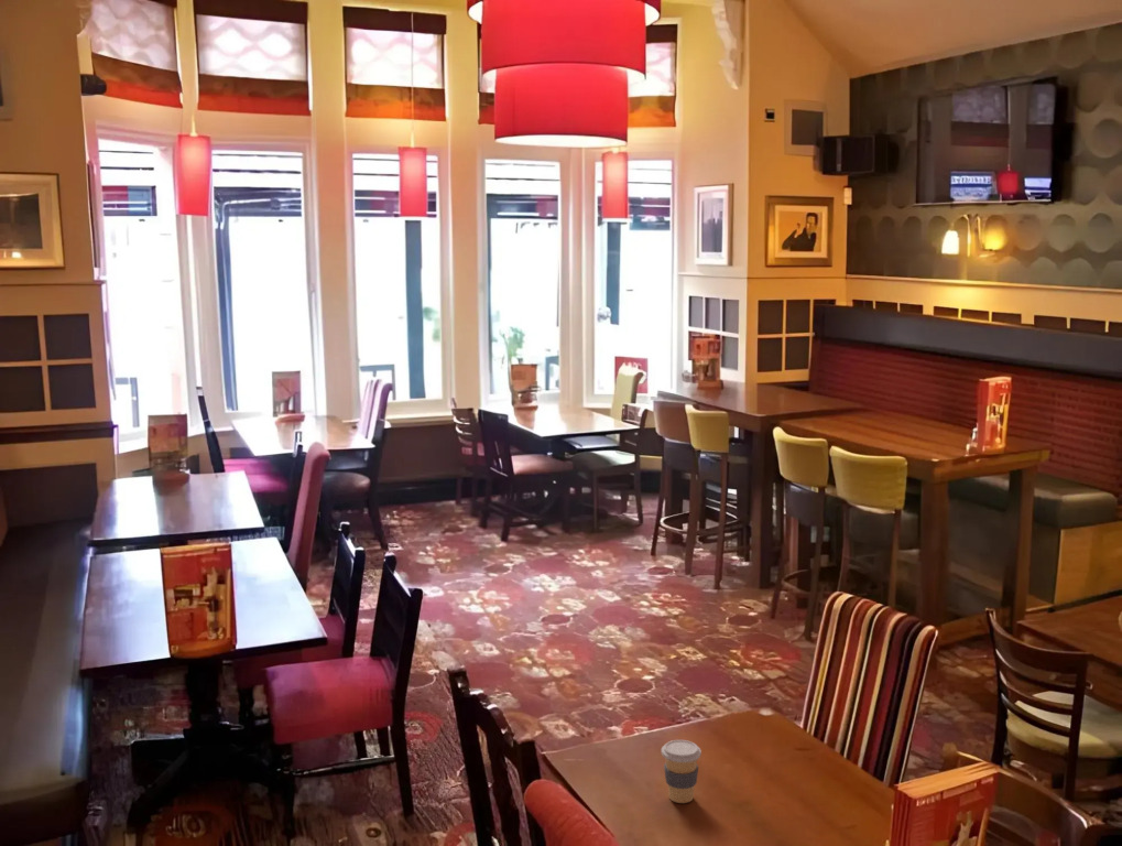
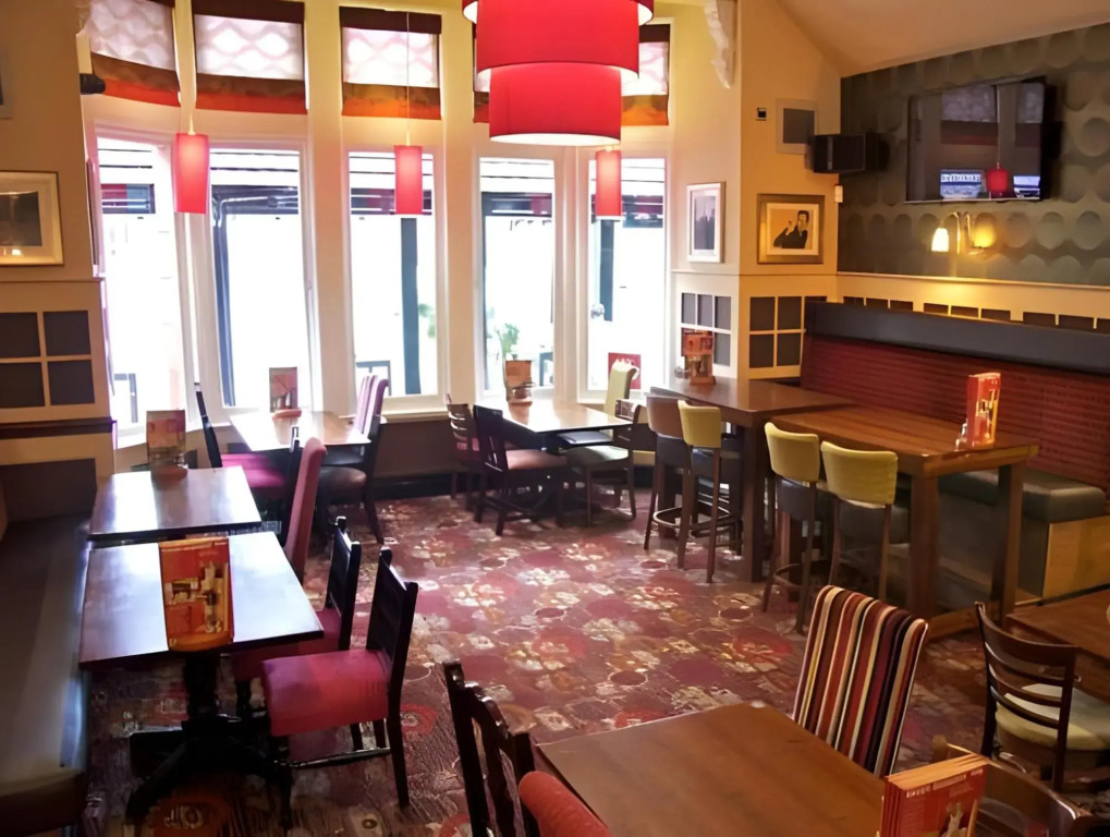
- coffee cup (680, 772)
